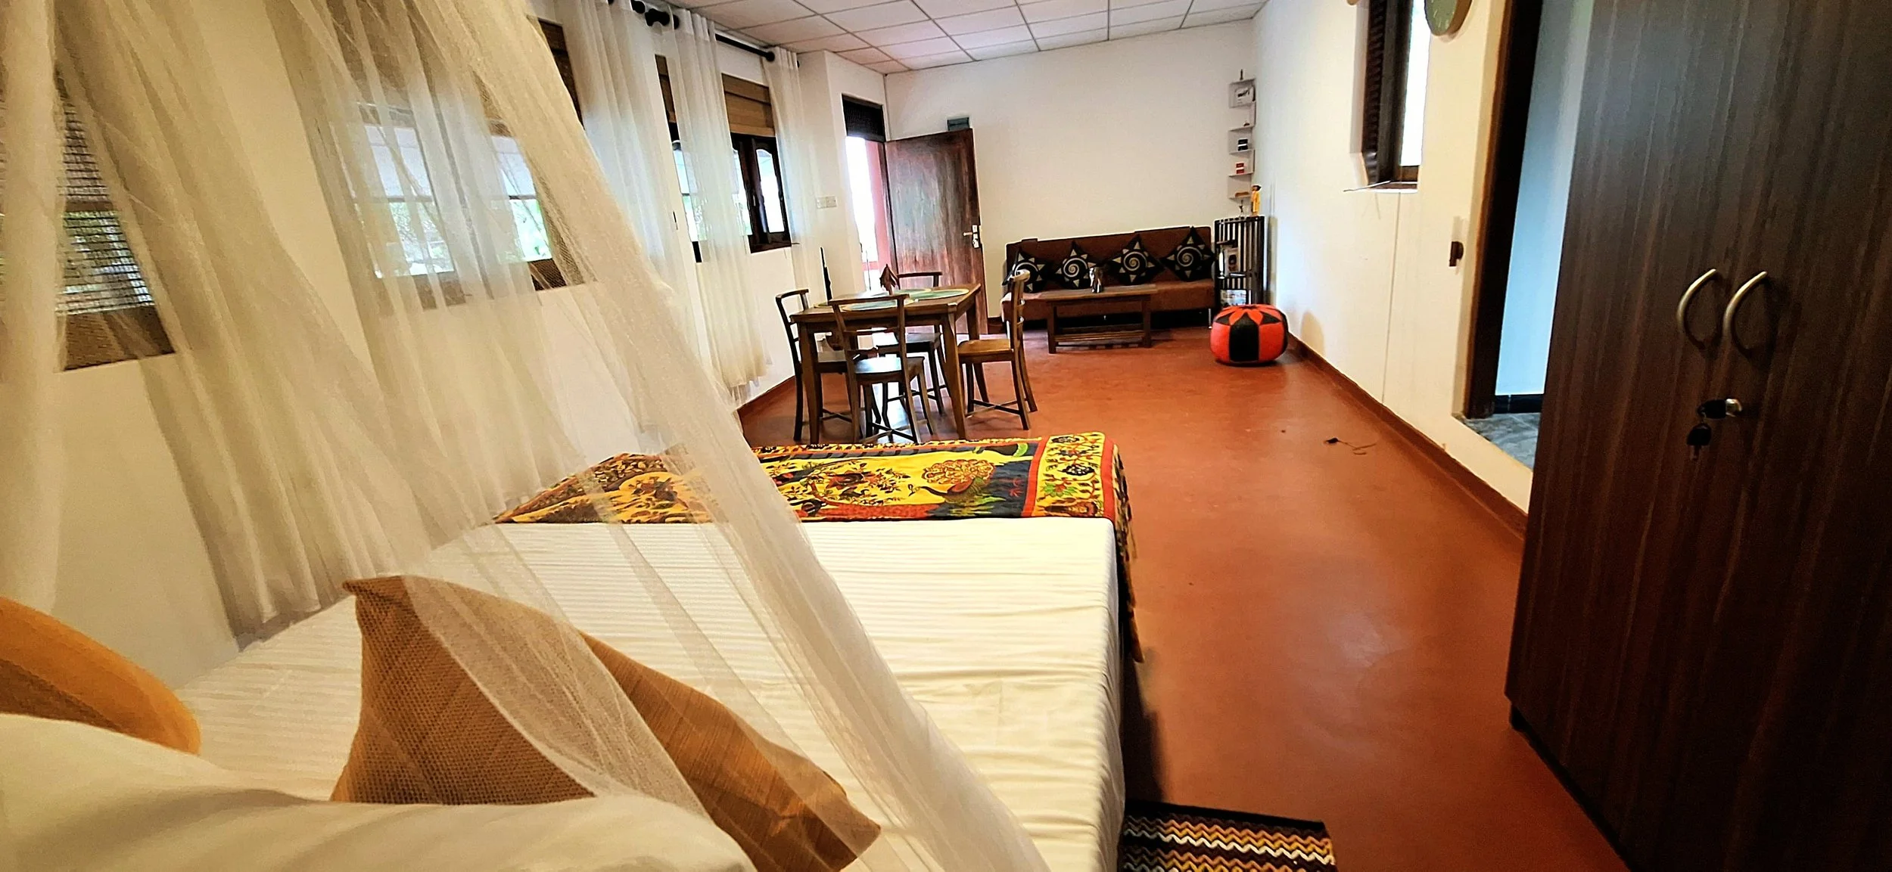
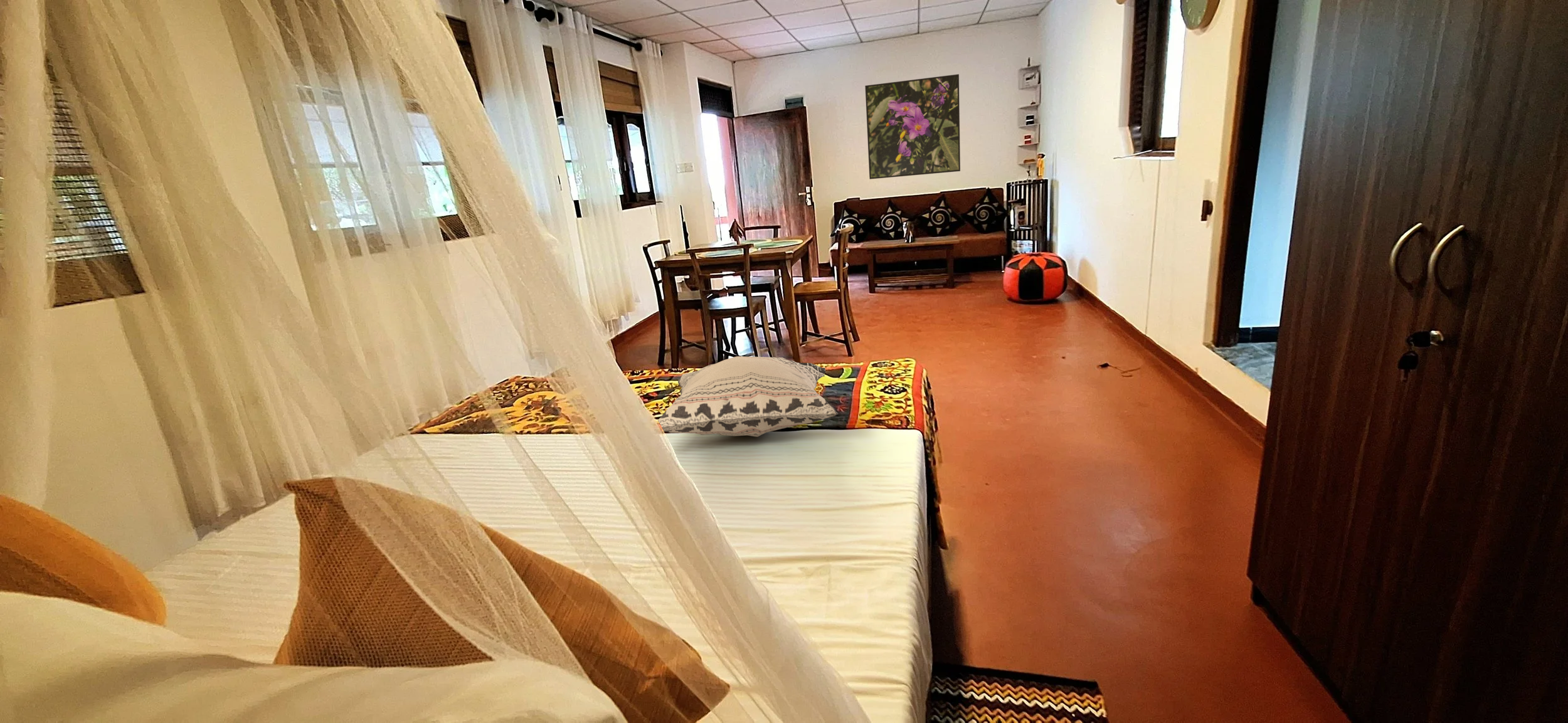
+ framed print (913, 128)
+ decorative pillow (748, 394)
